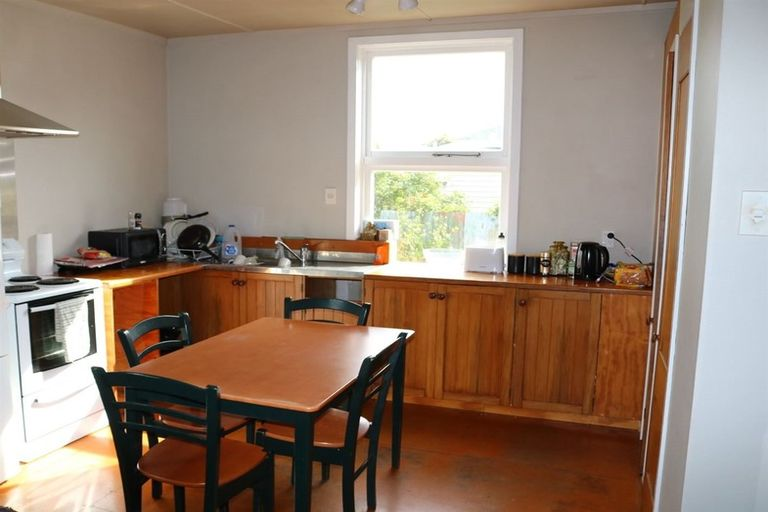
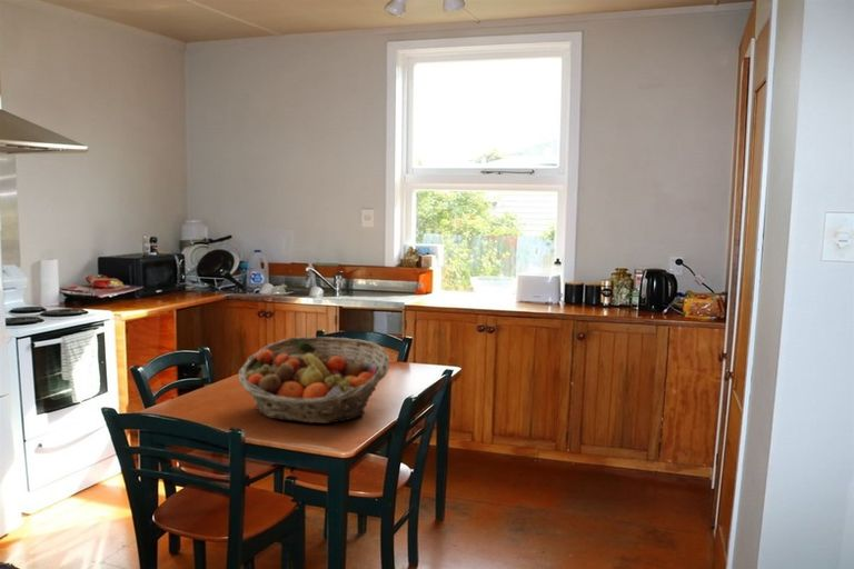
+ fruit basket (314, 377)
